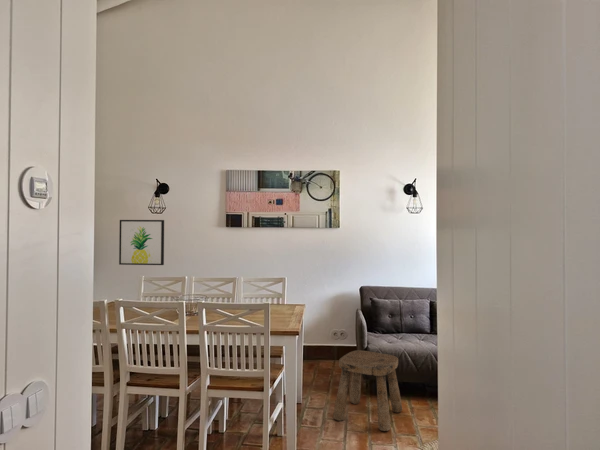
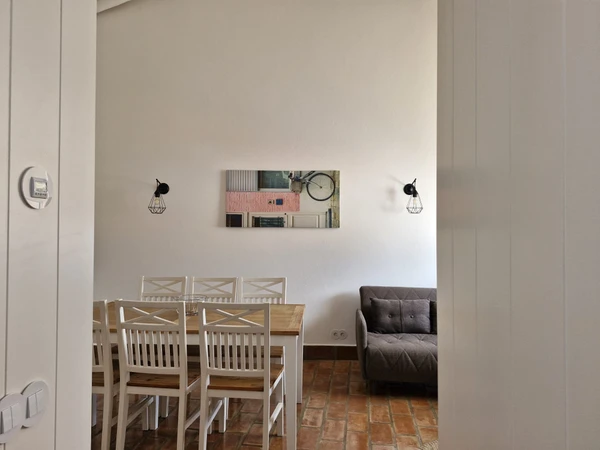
- wall art (141, 242)
- stool (360, 386)
